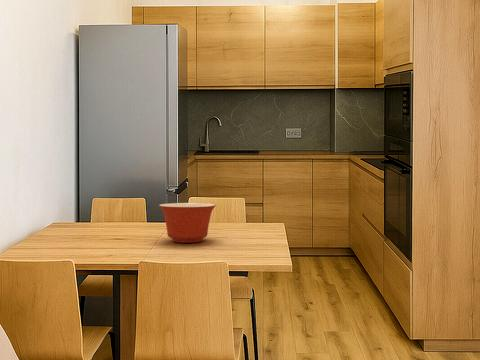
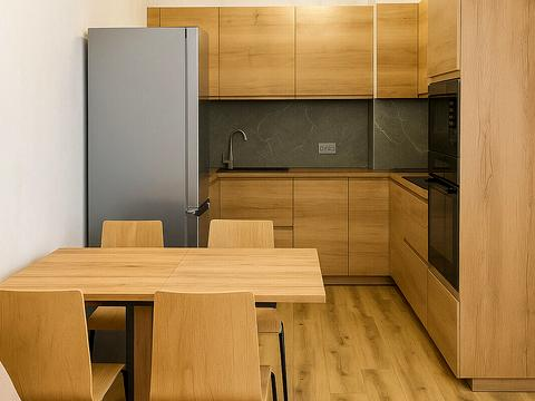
- mixing bowl (187, 222)
